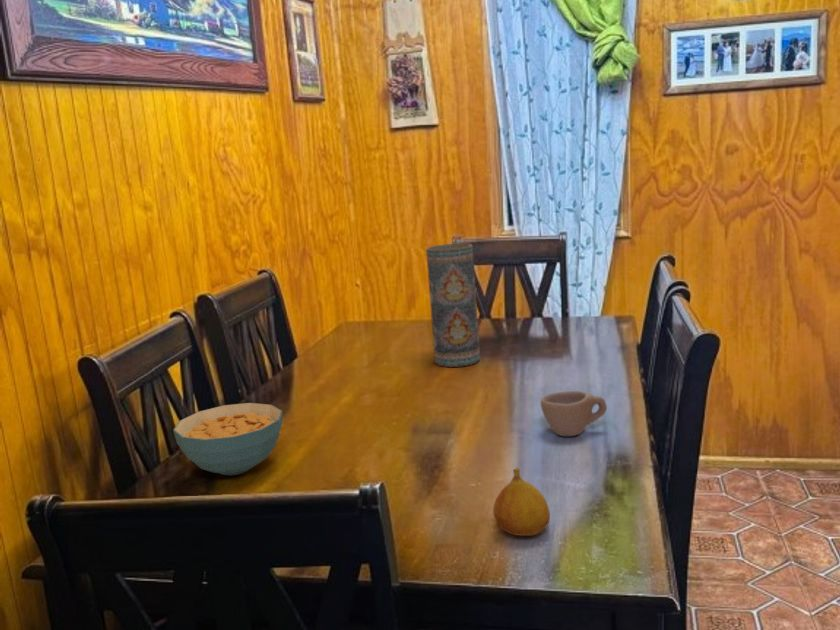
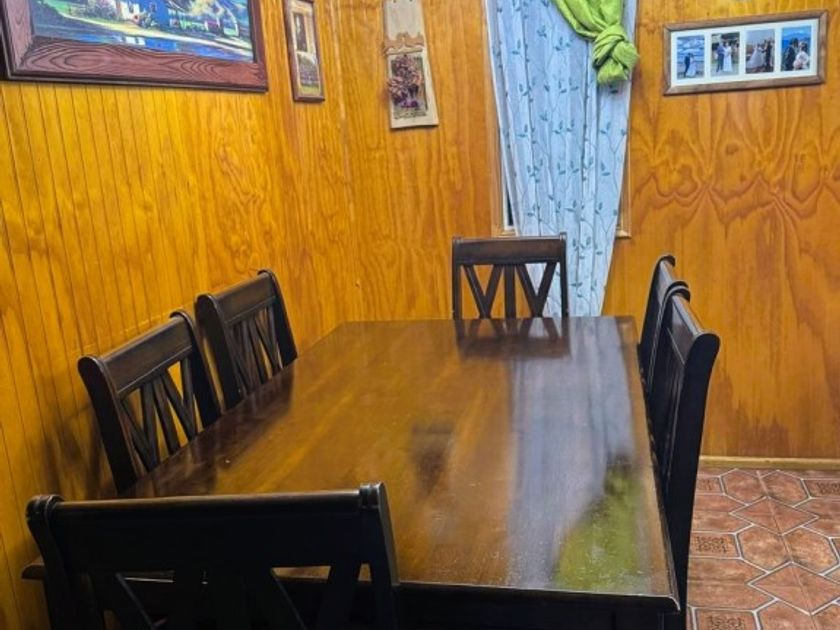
- cup (573, 414)
- vase (453, 304)
- fruit (520, 498)
- cereal bowl (232, 444)
